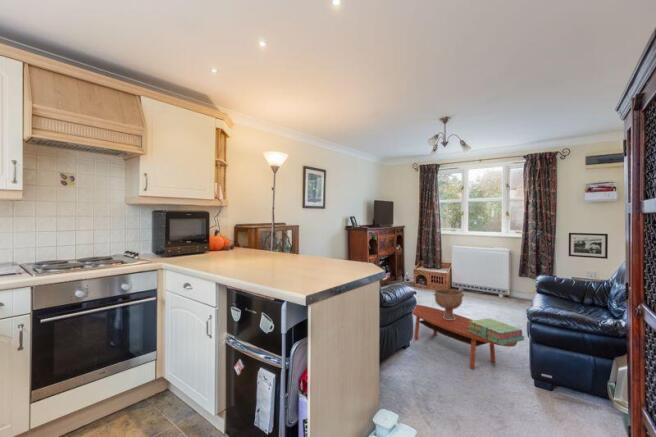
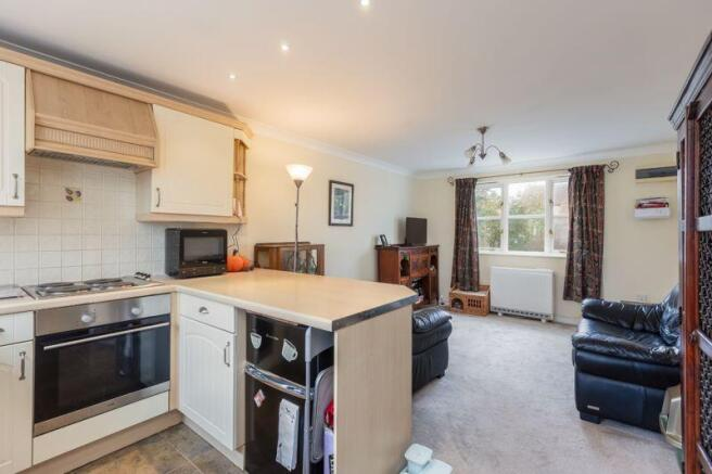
- picture frame (587, 245)
- stack of books (494, 330)
- decorative bowl (448, 302)
- coffee table (451, 334)
